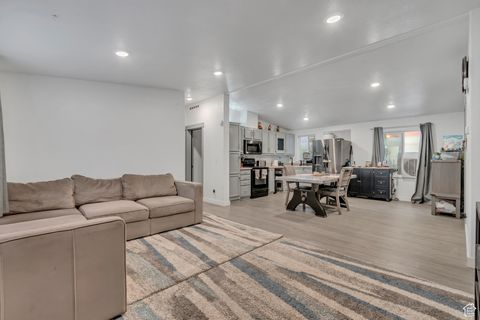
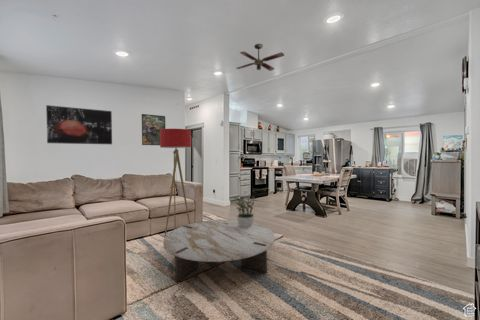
+ floor lamp (174, 183)
+ potted plant (245, 210)
+ ceiling fan (258, 57)
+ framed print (153, 130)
+ coffee table (220, 246)
+ wall art (81, 126)
